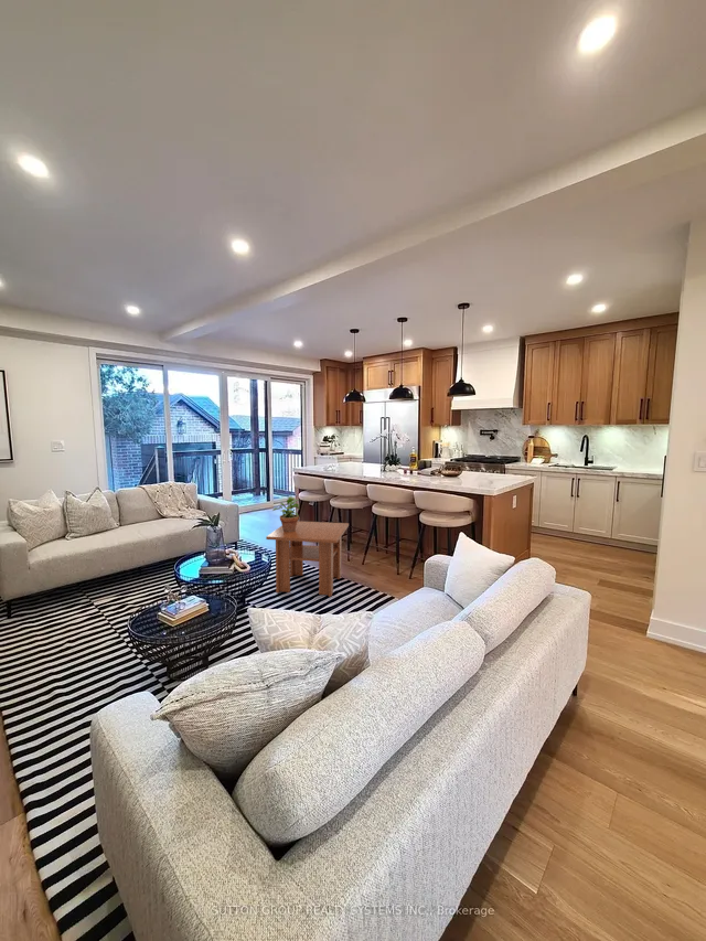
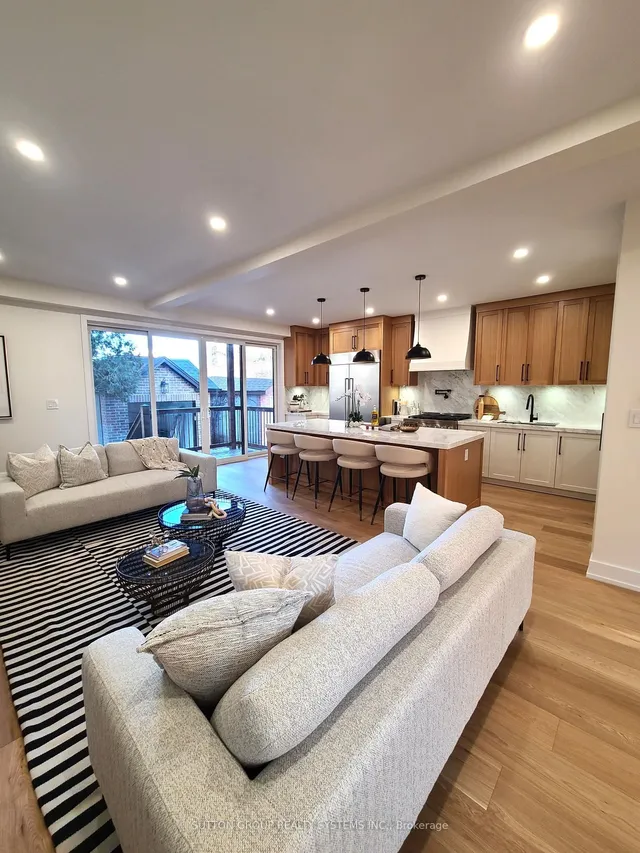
- coffee table (310, 556)
- potted plant (287, 512)
